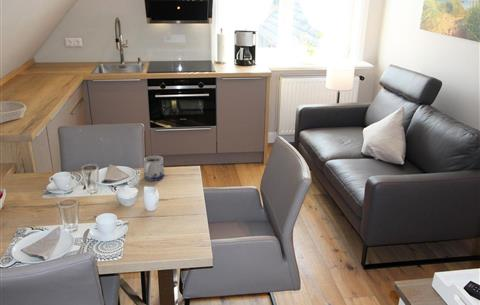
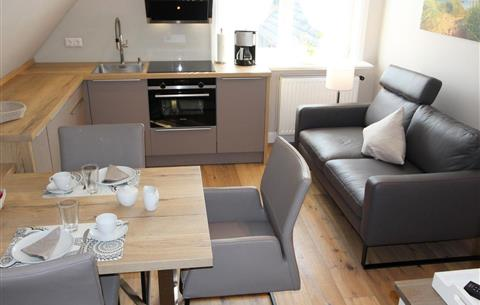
- mug (152, 168)
